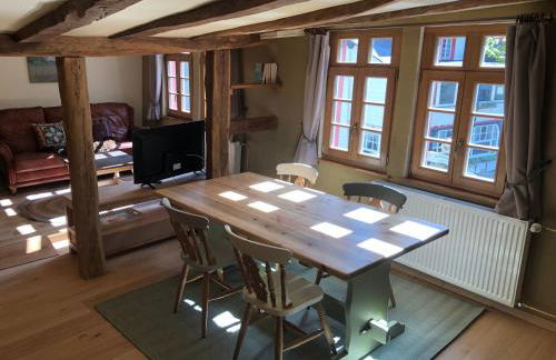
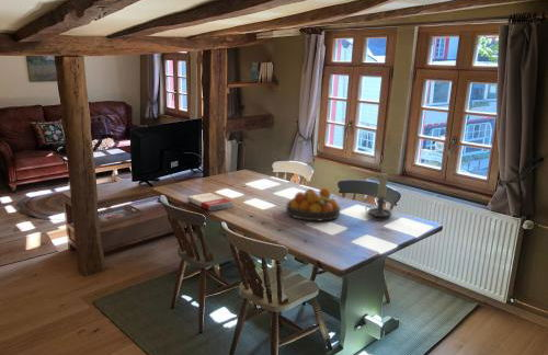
+ candle holder (379, 193)
+ fruit bowl (313, 201)
+ book (209, 201)
